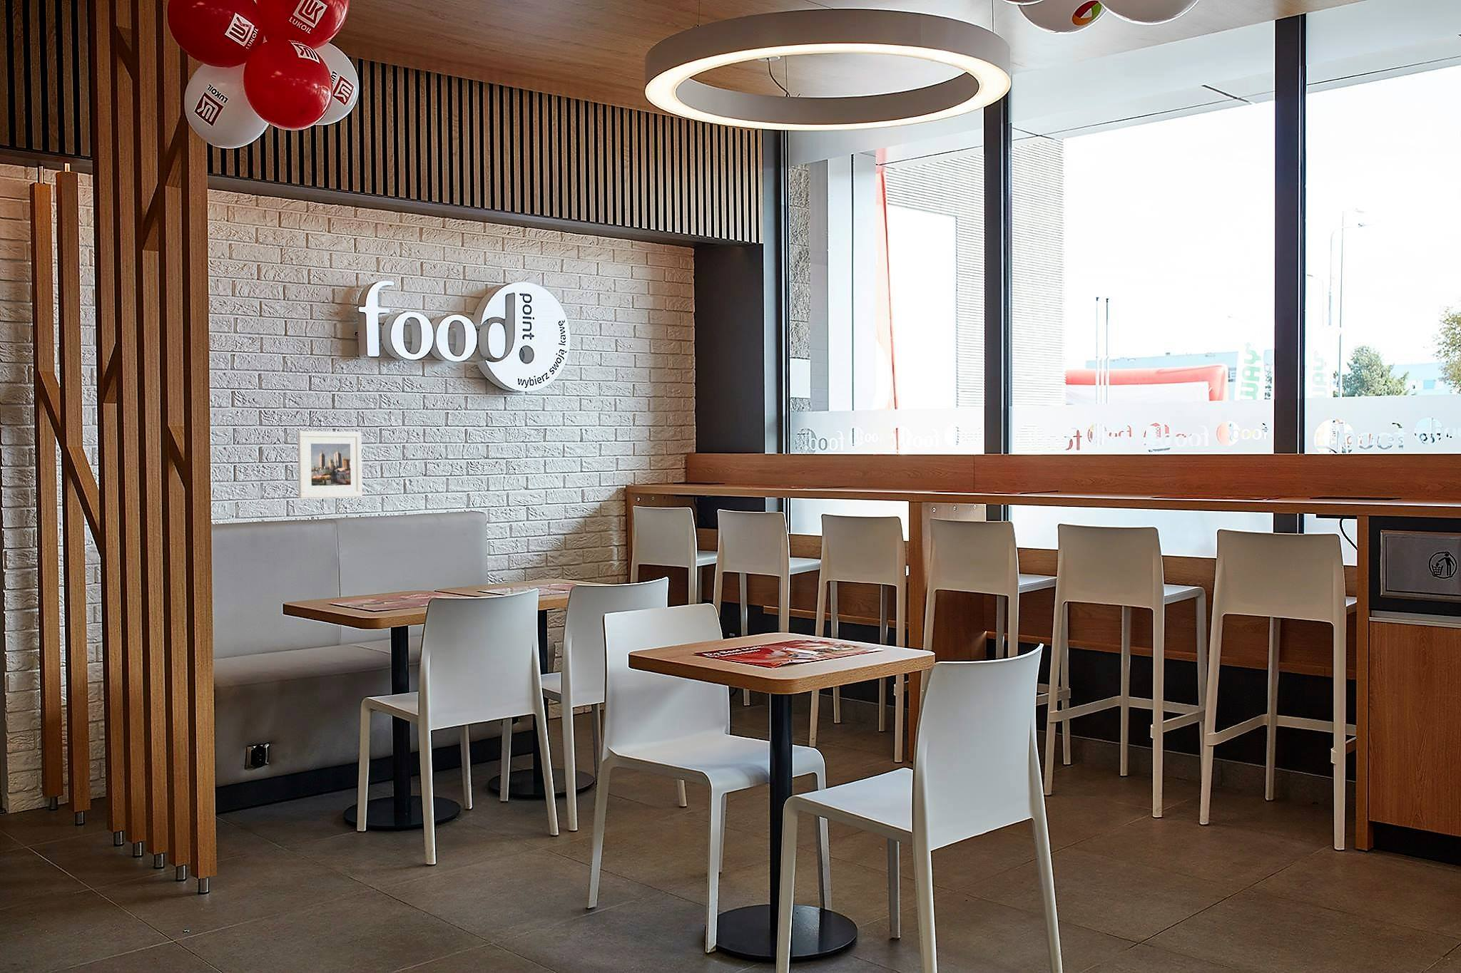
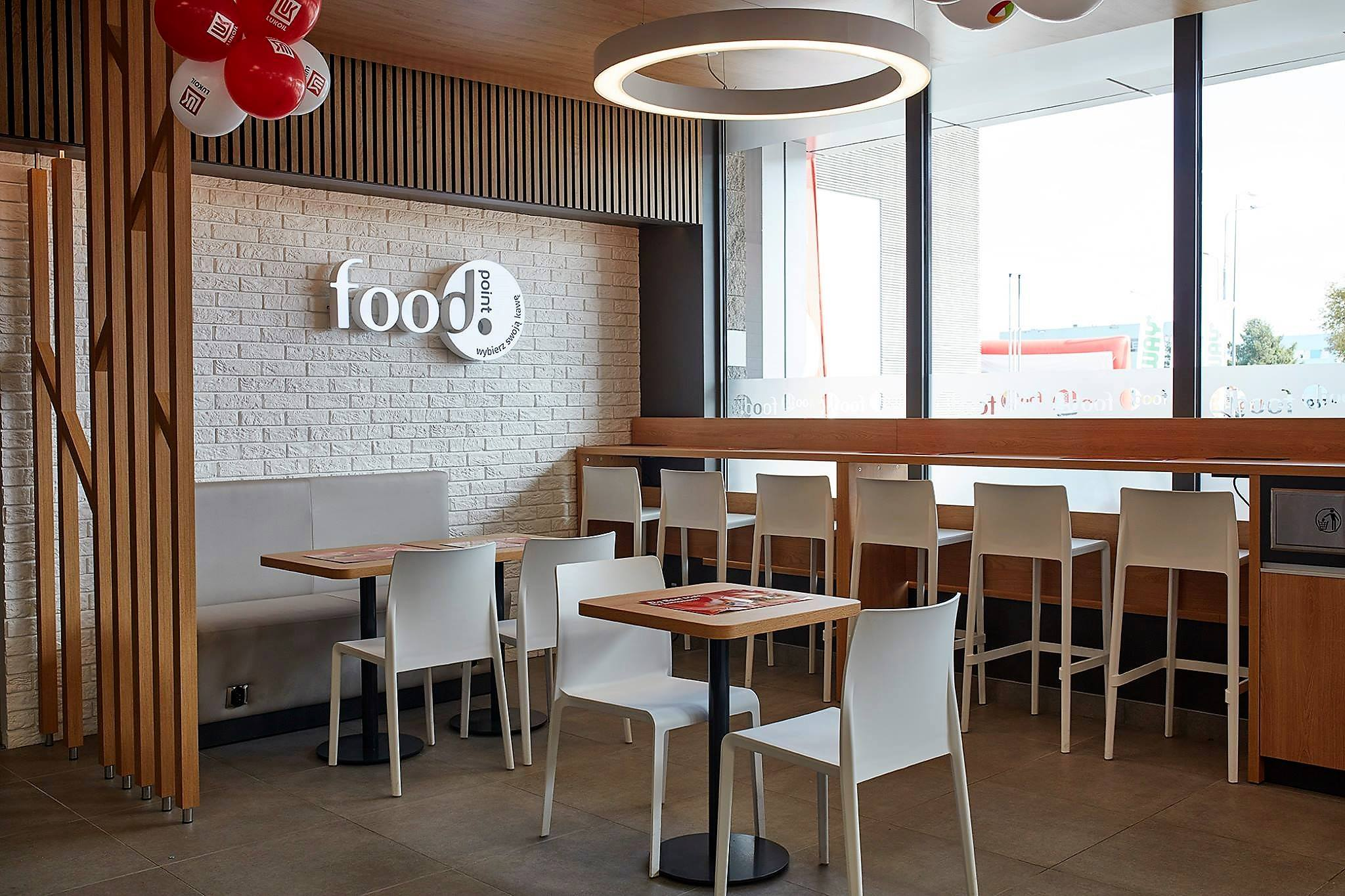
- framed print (330, 464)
